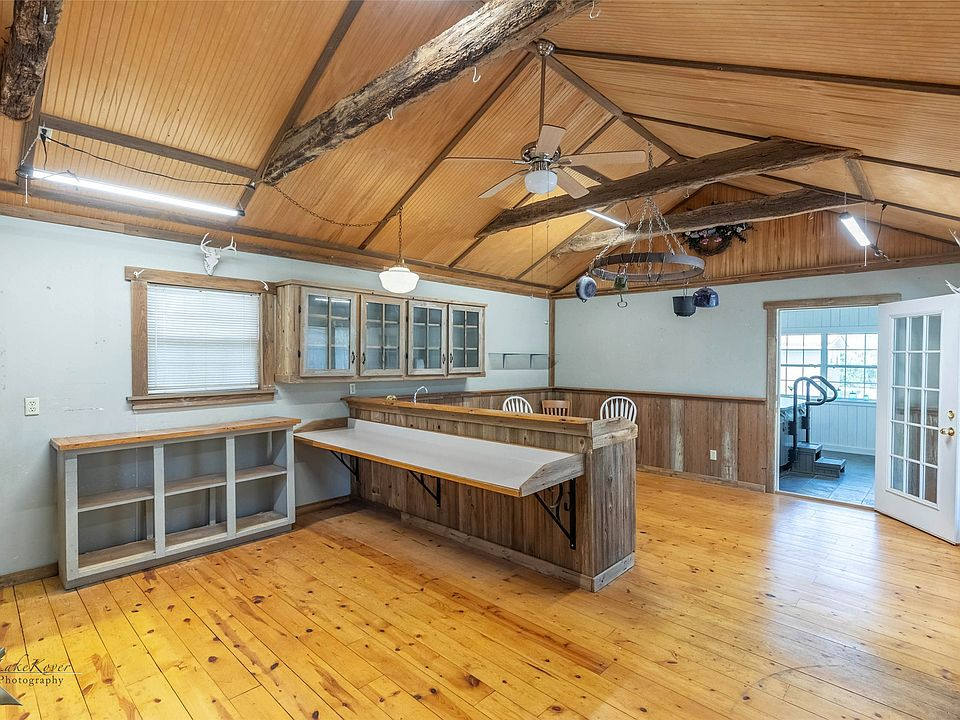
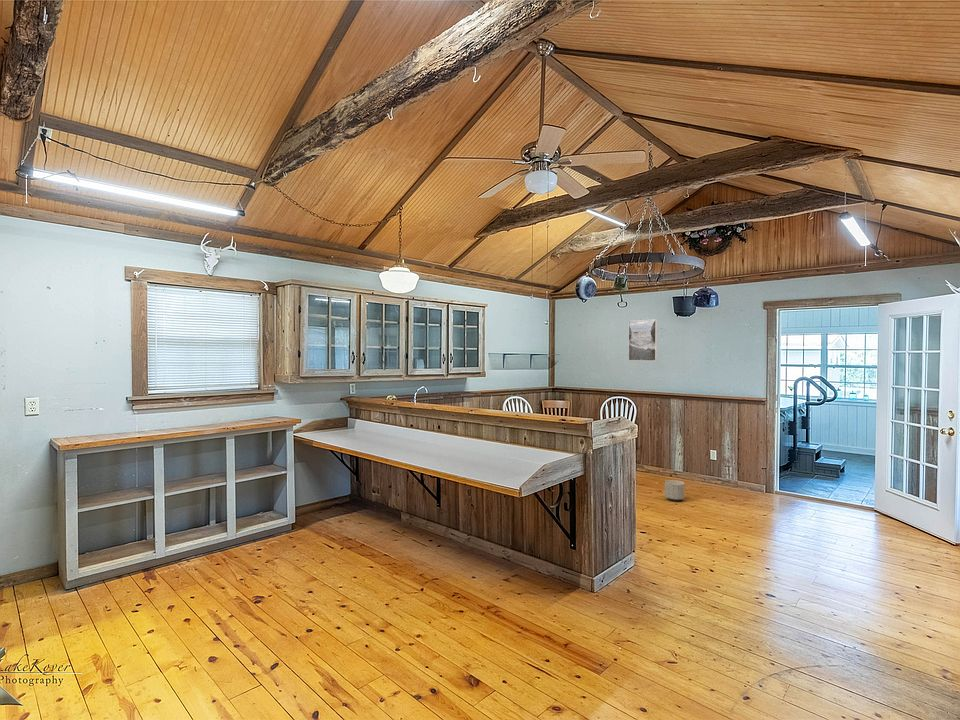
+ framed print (642, 340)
+ planter (674, 491)
